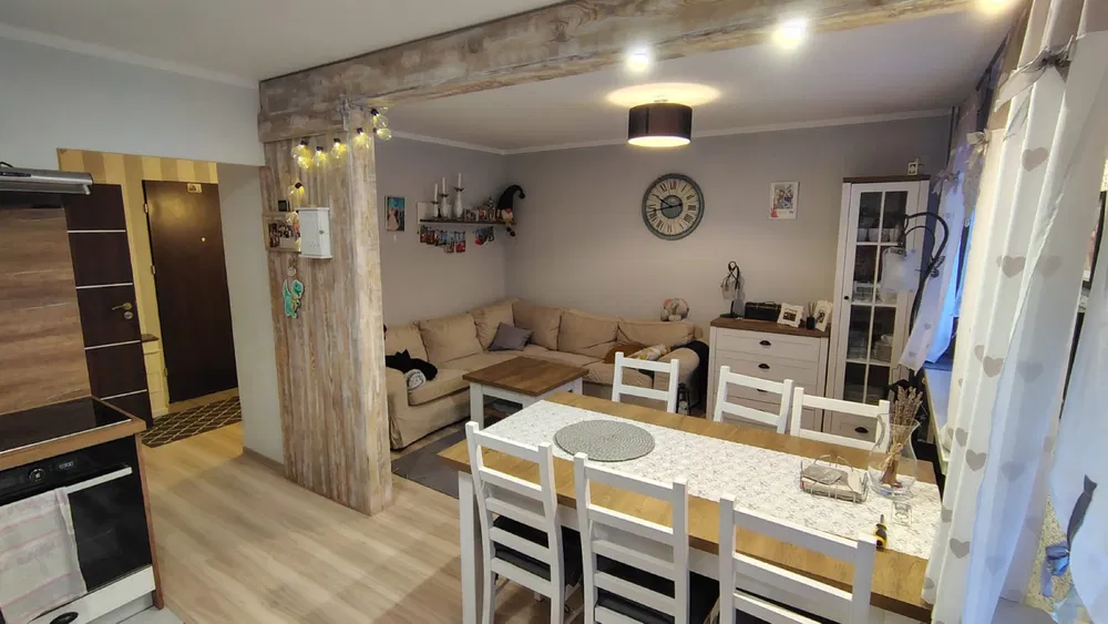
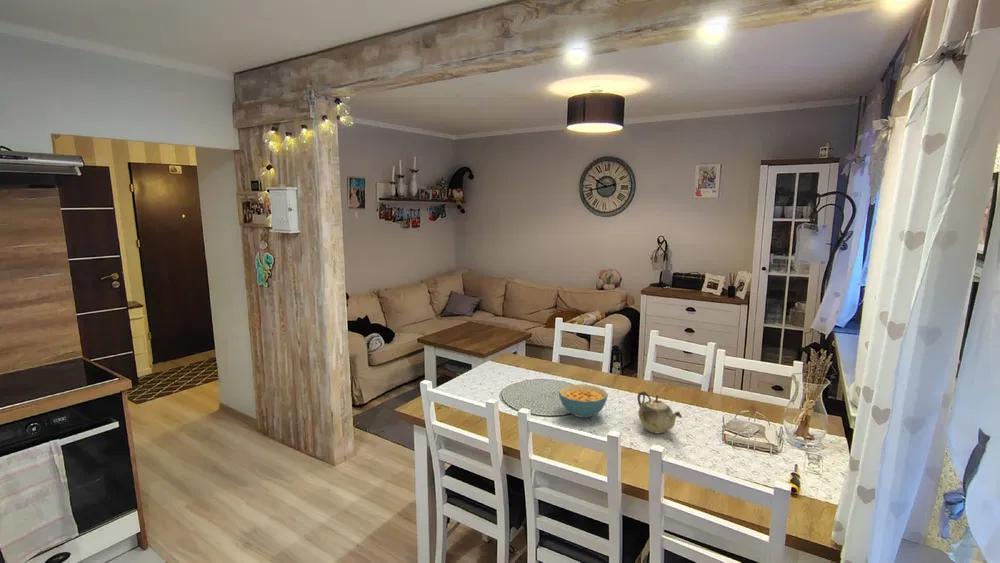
+ teapot (658, 413)
+ cereal bowl (582, 403)
